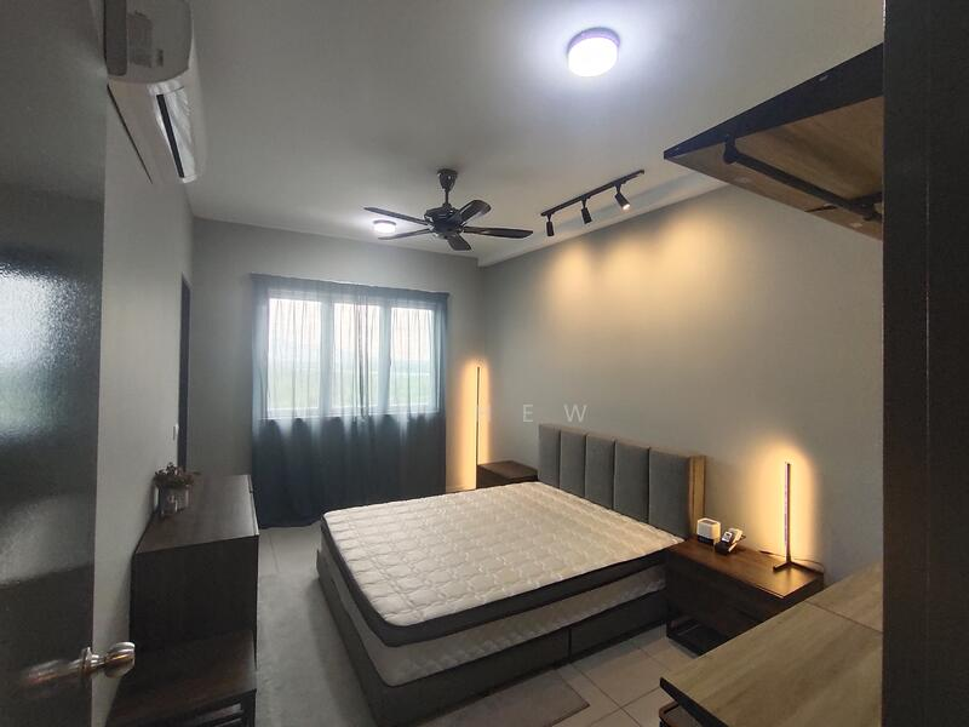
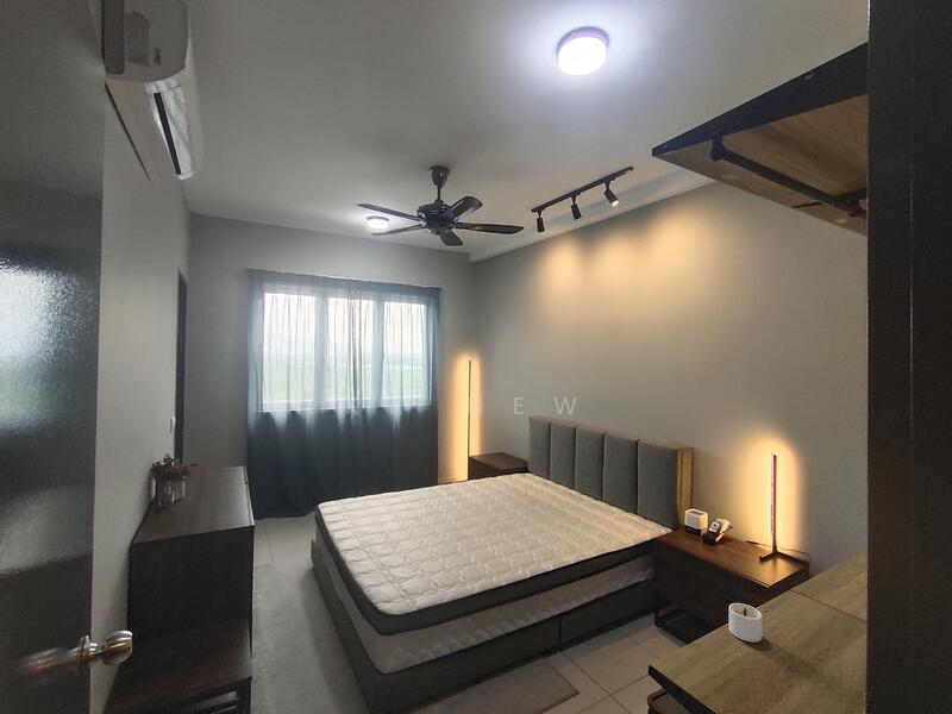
+ candle (749, 618)
